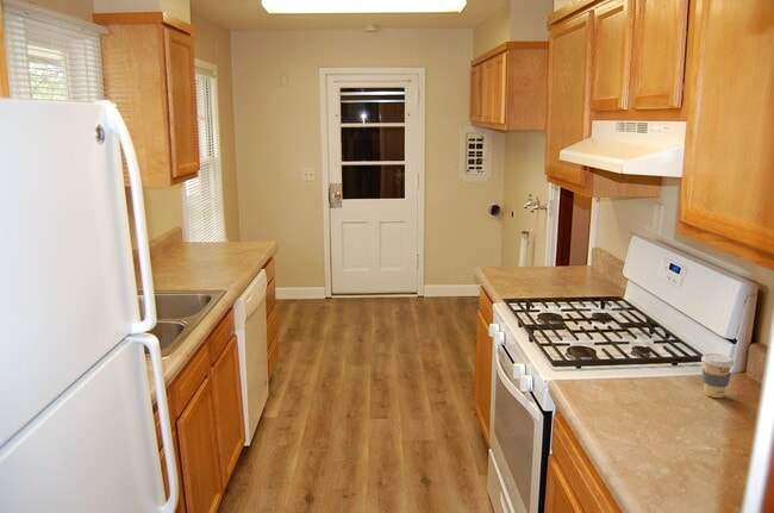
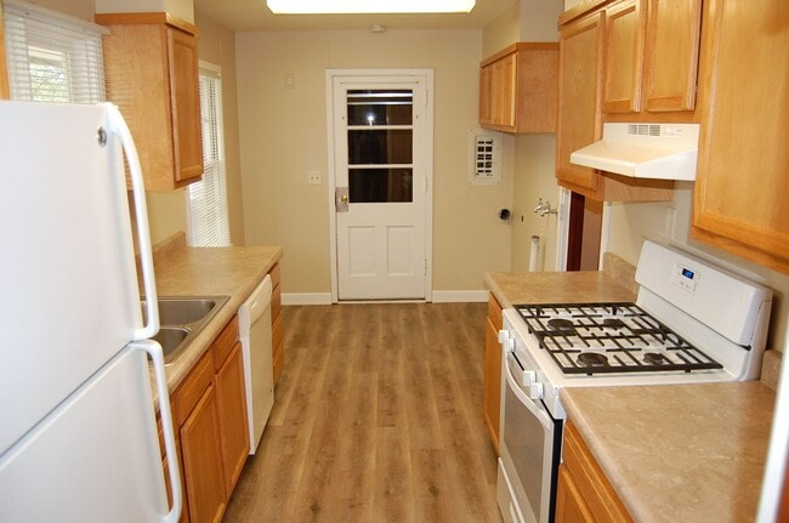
- coffee cup (716, 375)
